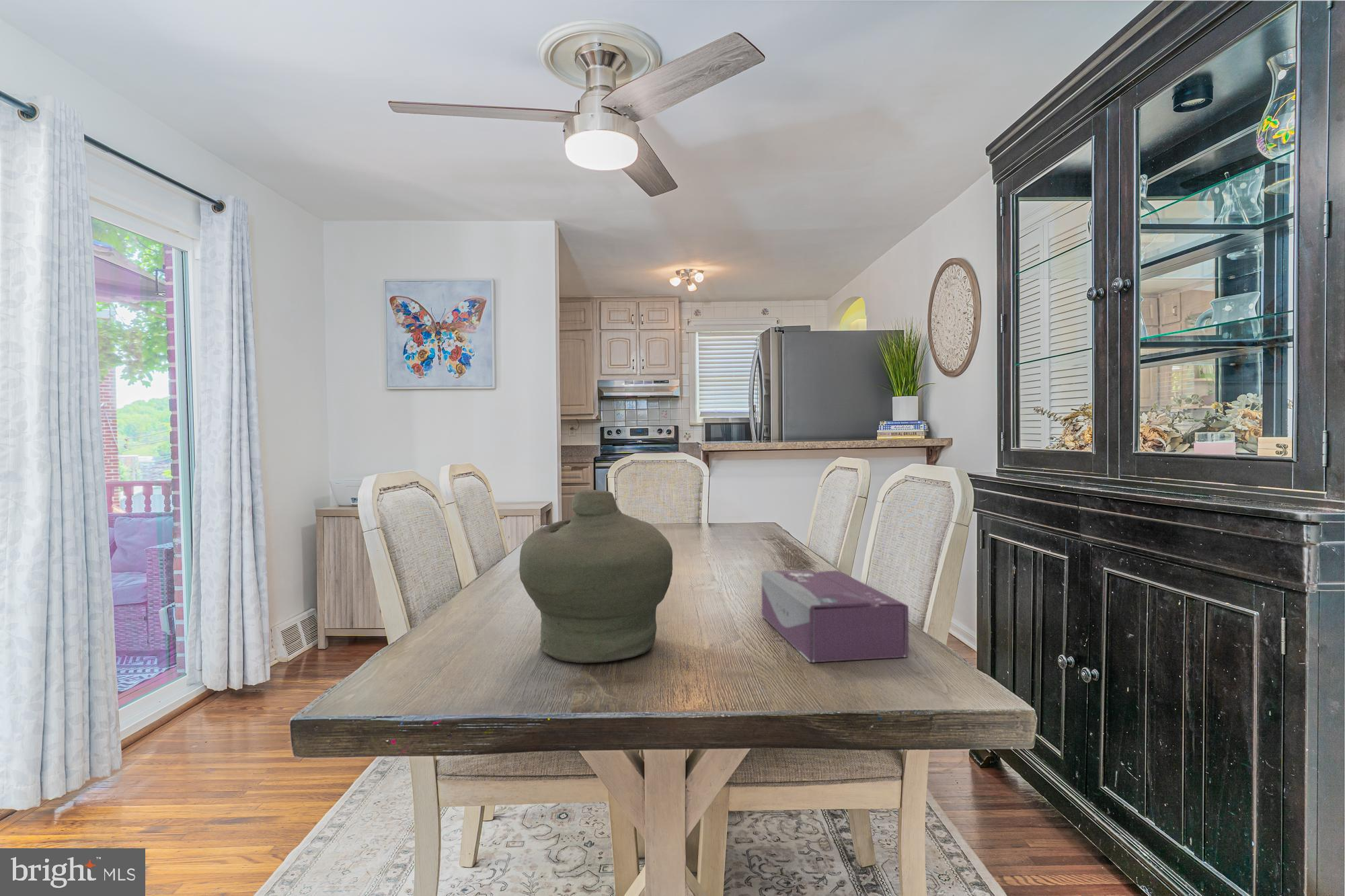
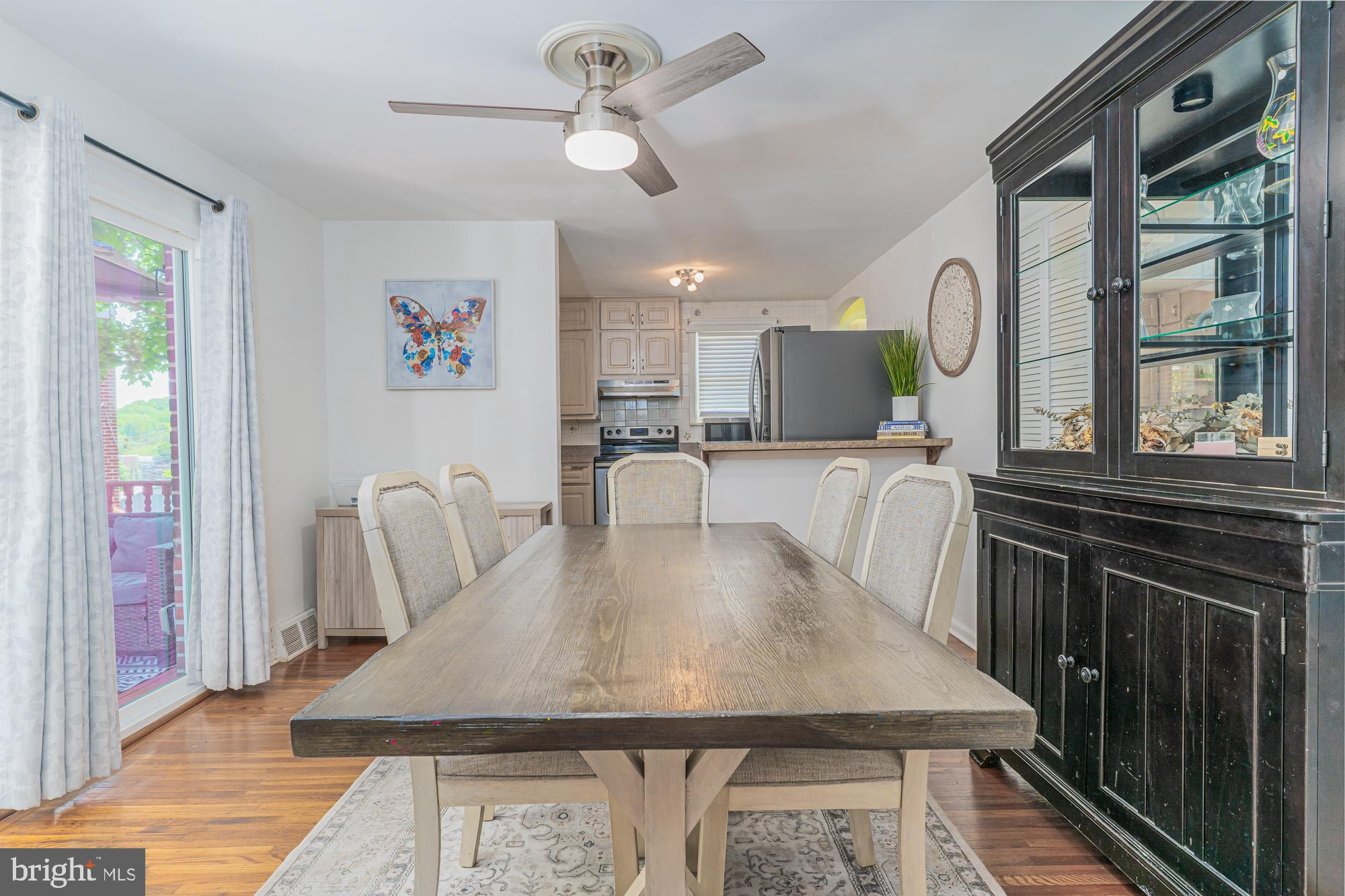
- jar (595, 568)
- tissue box (827, 609)
